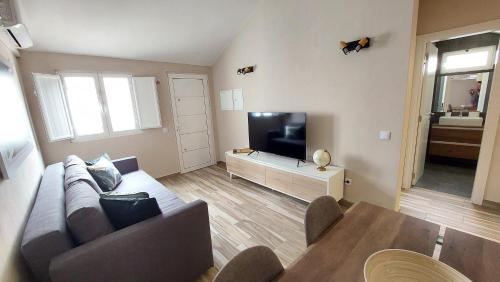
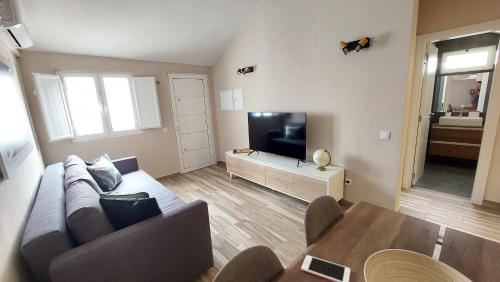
+ cell phone (325, 269)
